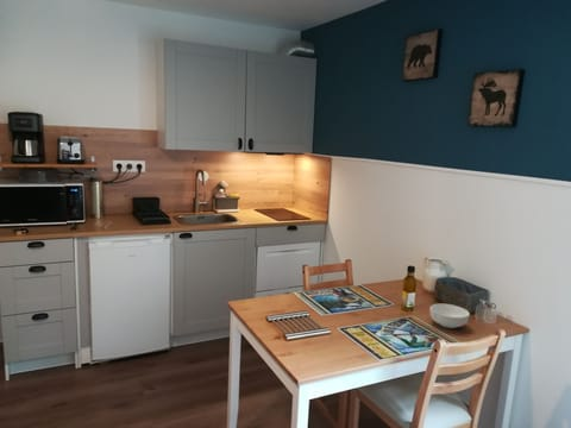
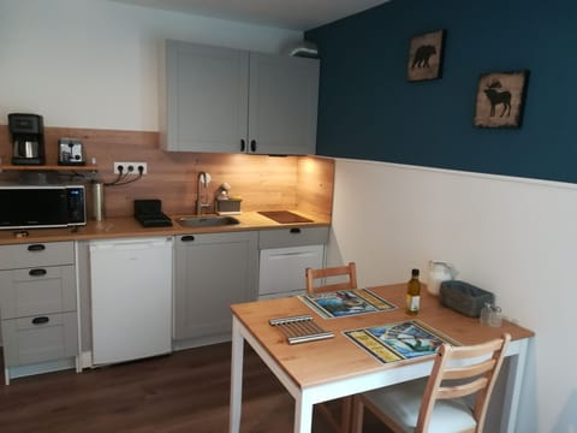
- cereal bowl (448, 316)
